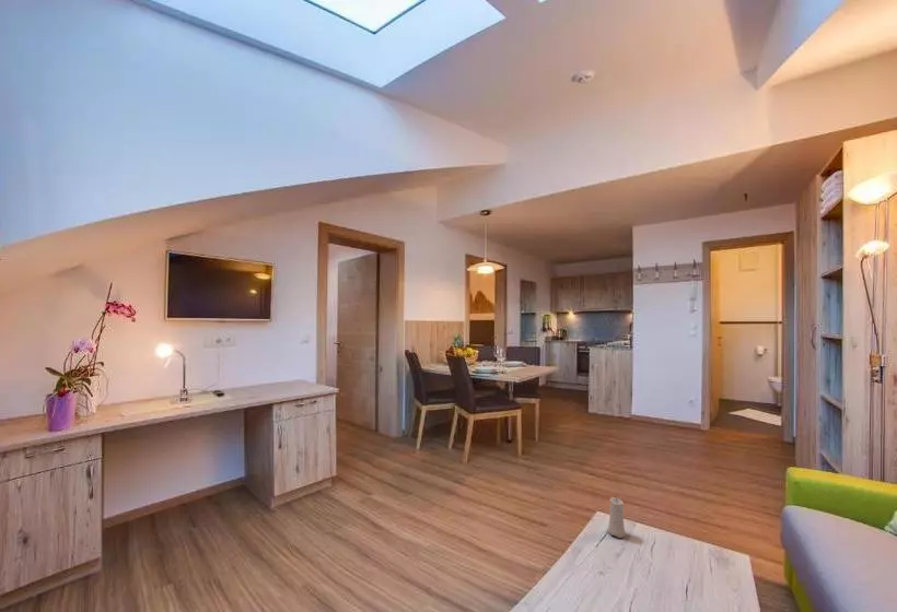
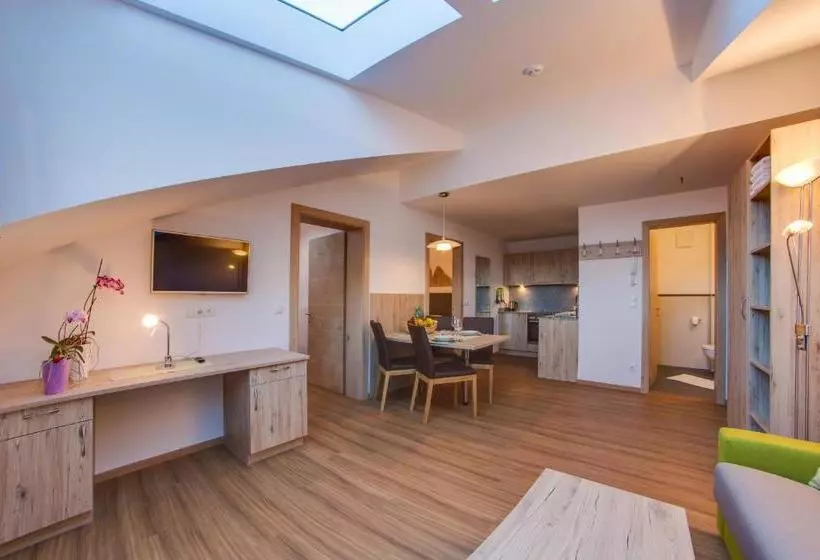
- candle (616, 515)
